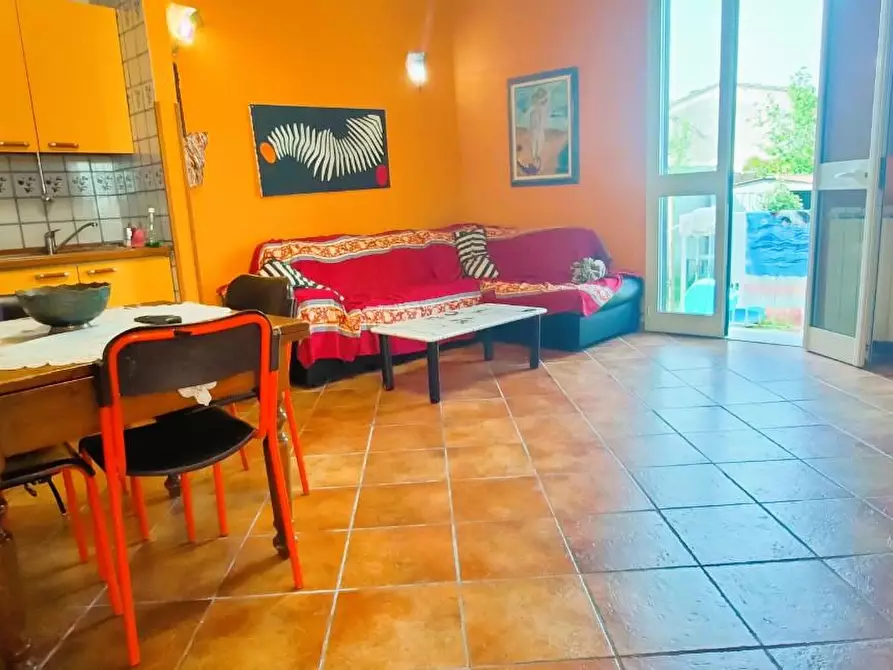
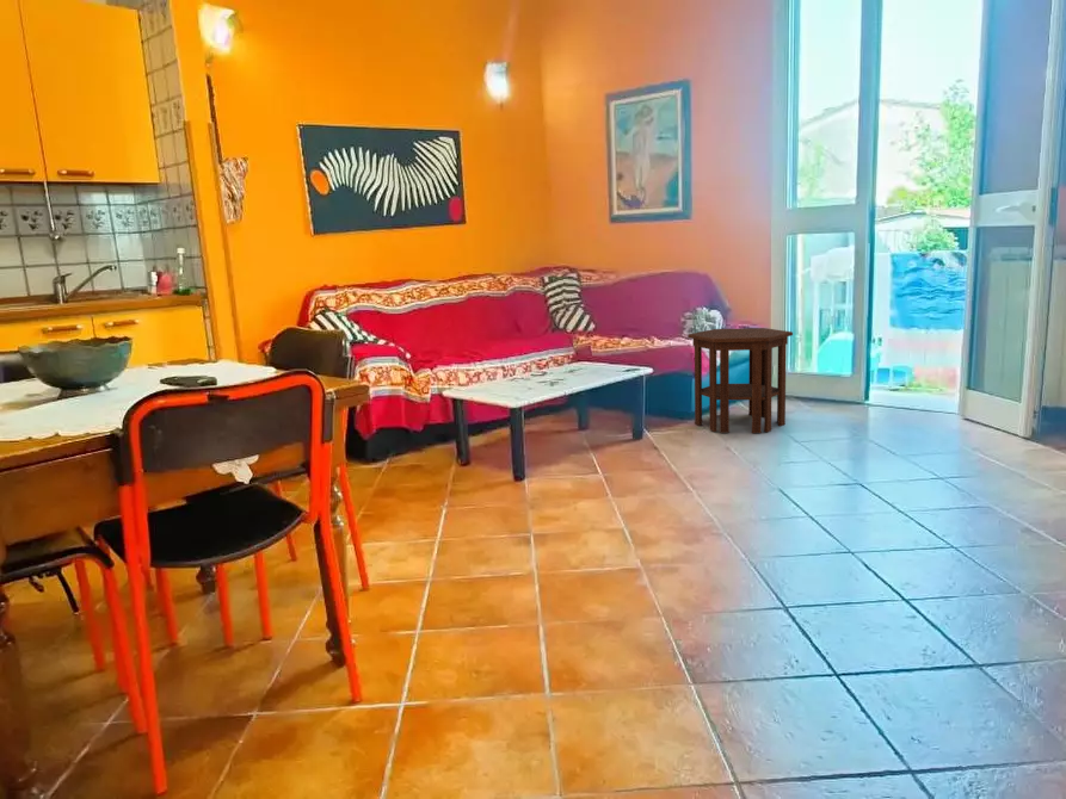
+ side table (739, 384)
